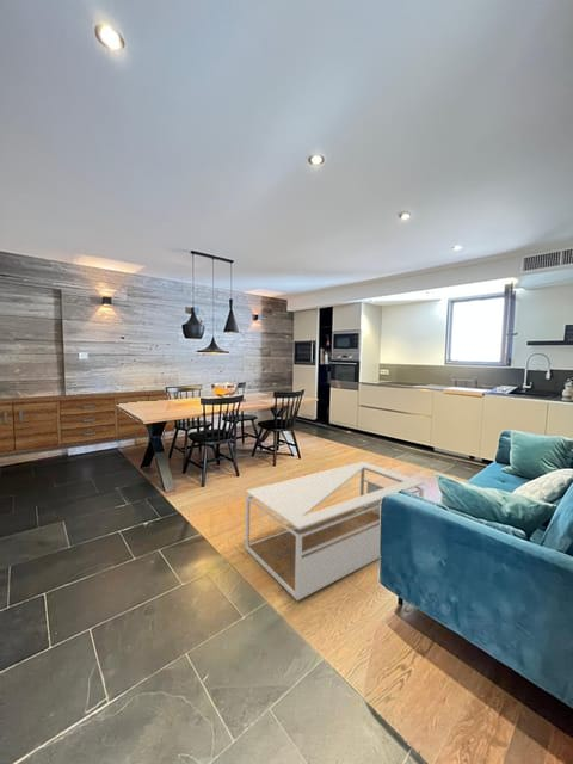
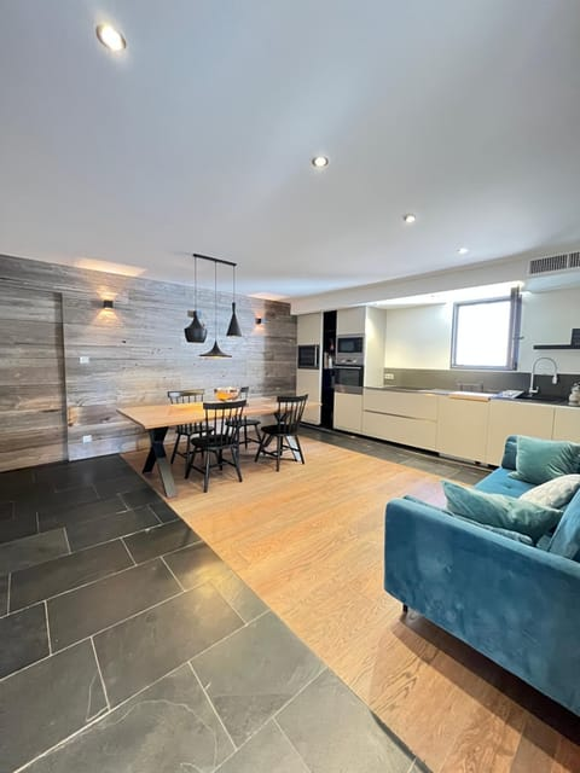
- sideboard (86, 426)
- coffee table (338, 513)
